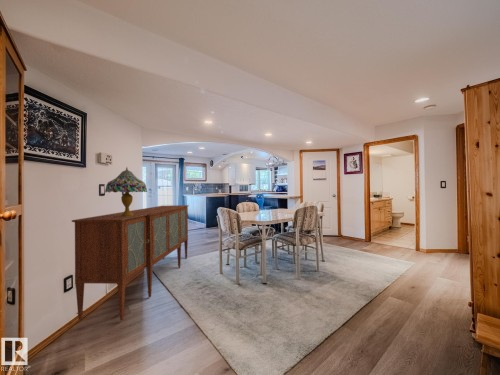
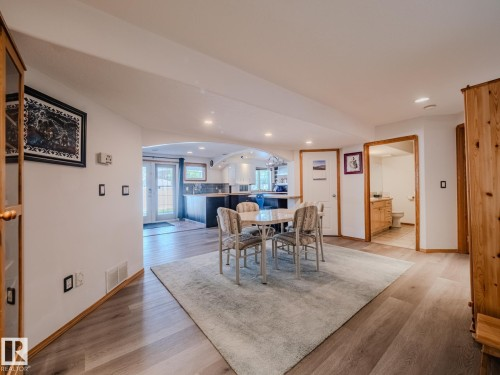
- sideboard (151, 245)
- table lamp (127, 191)
